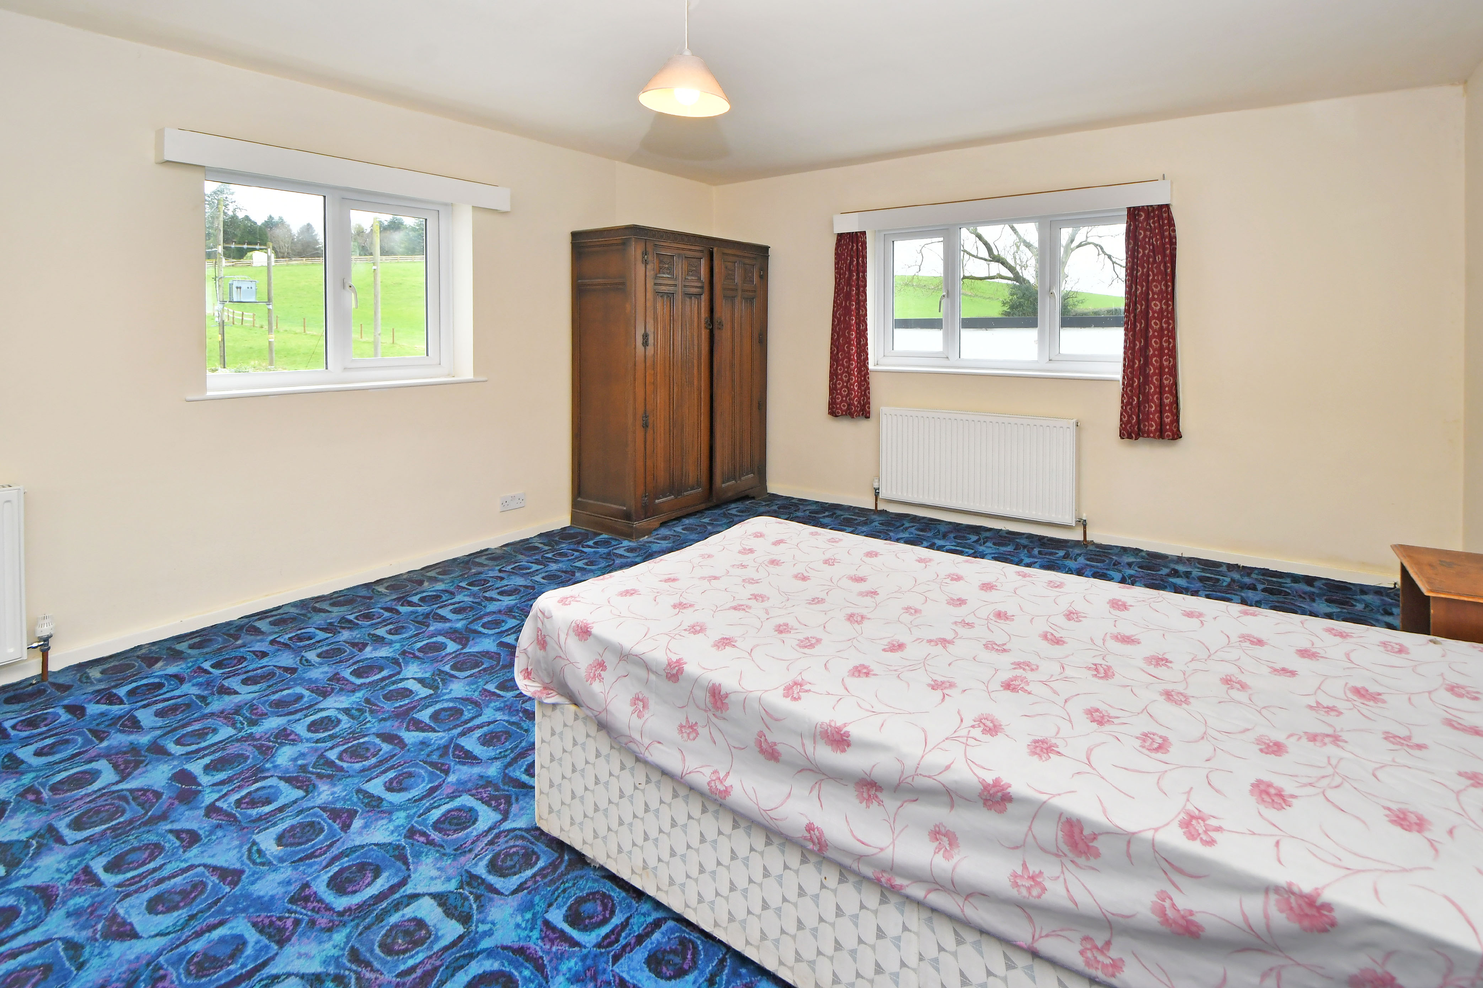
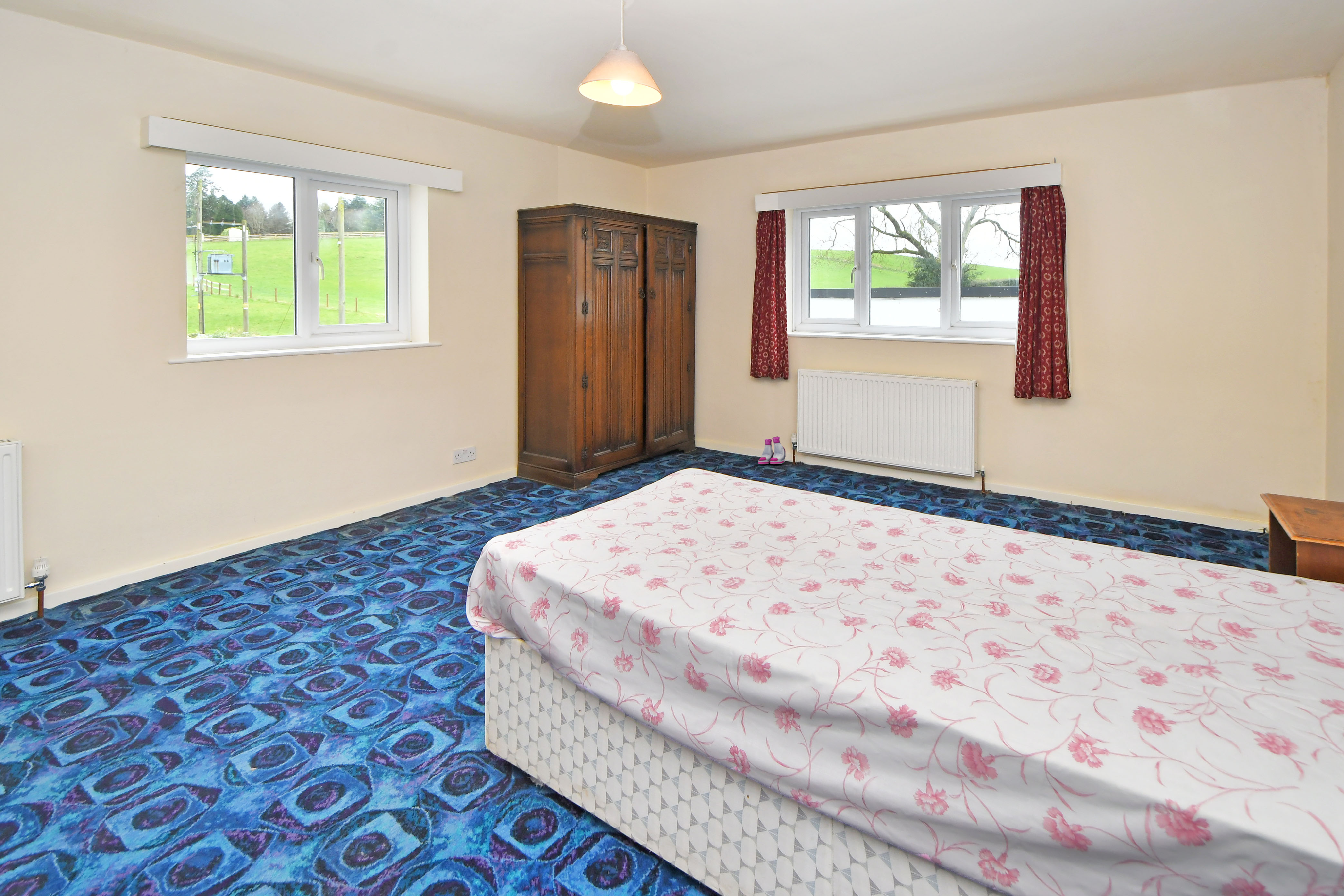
+ boots (771, 450)
